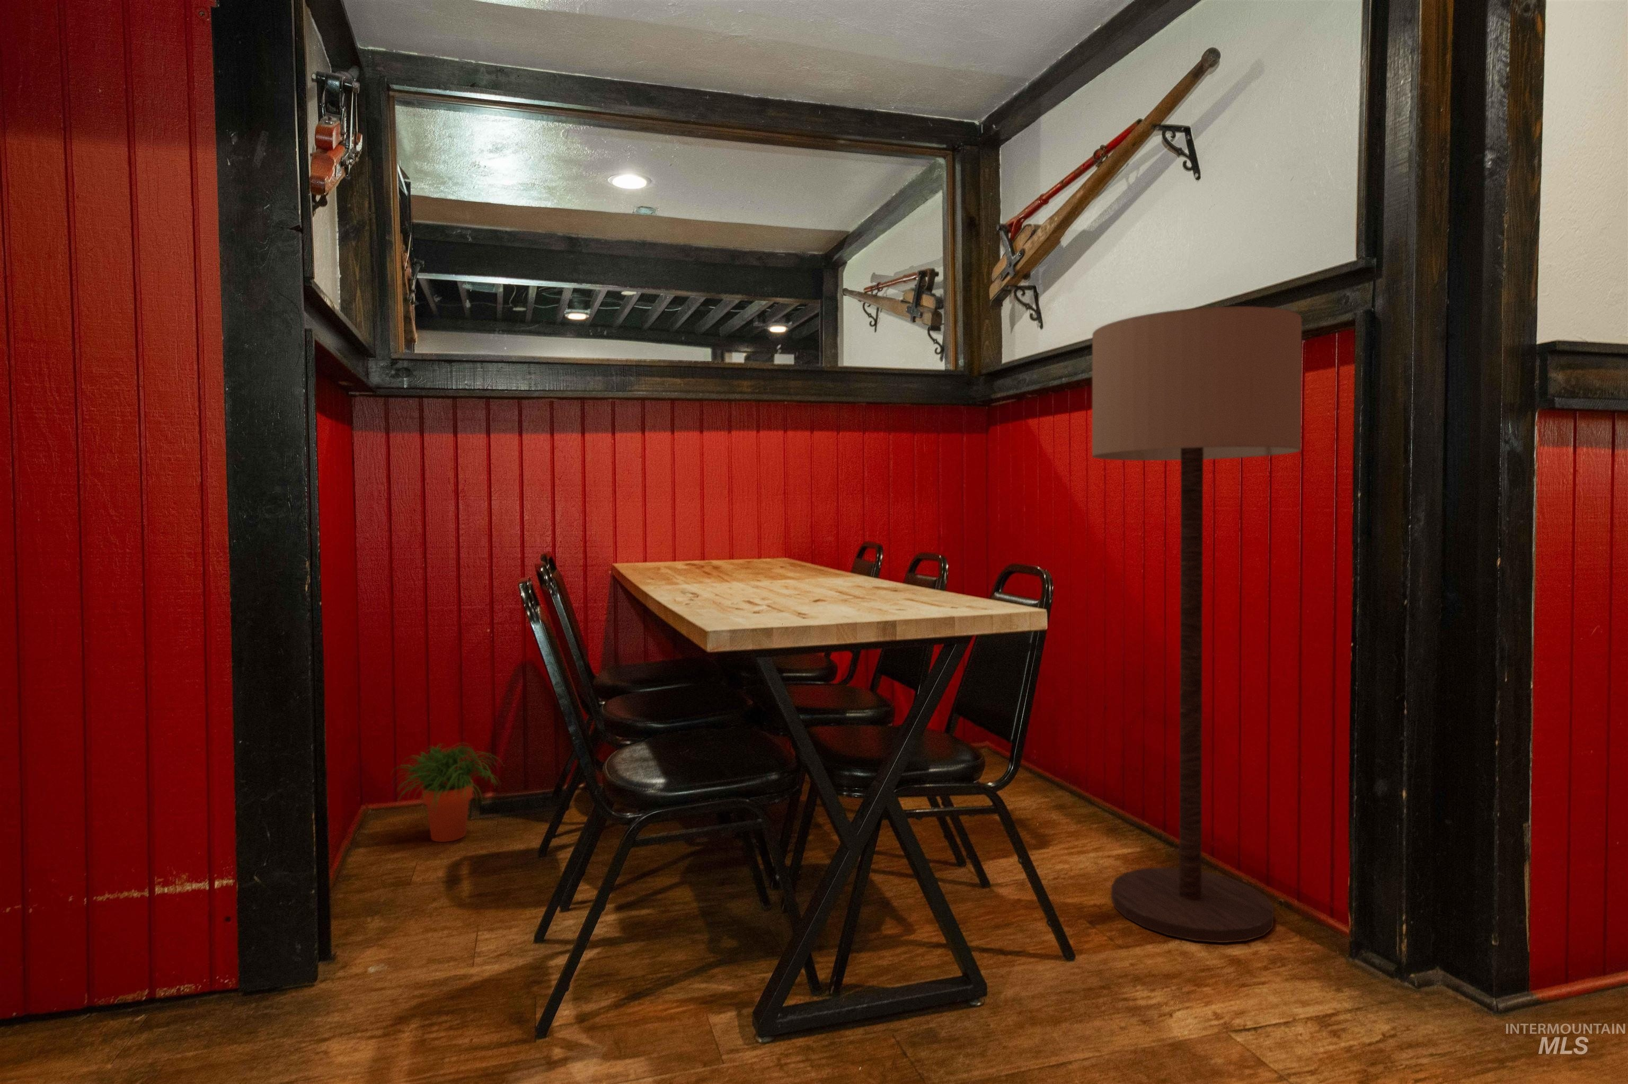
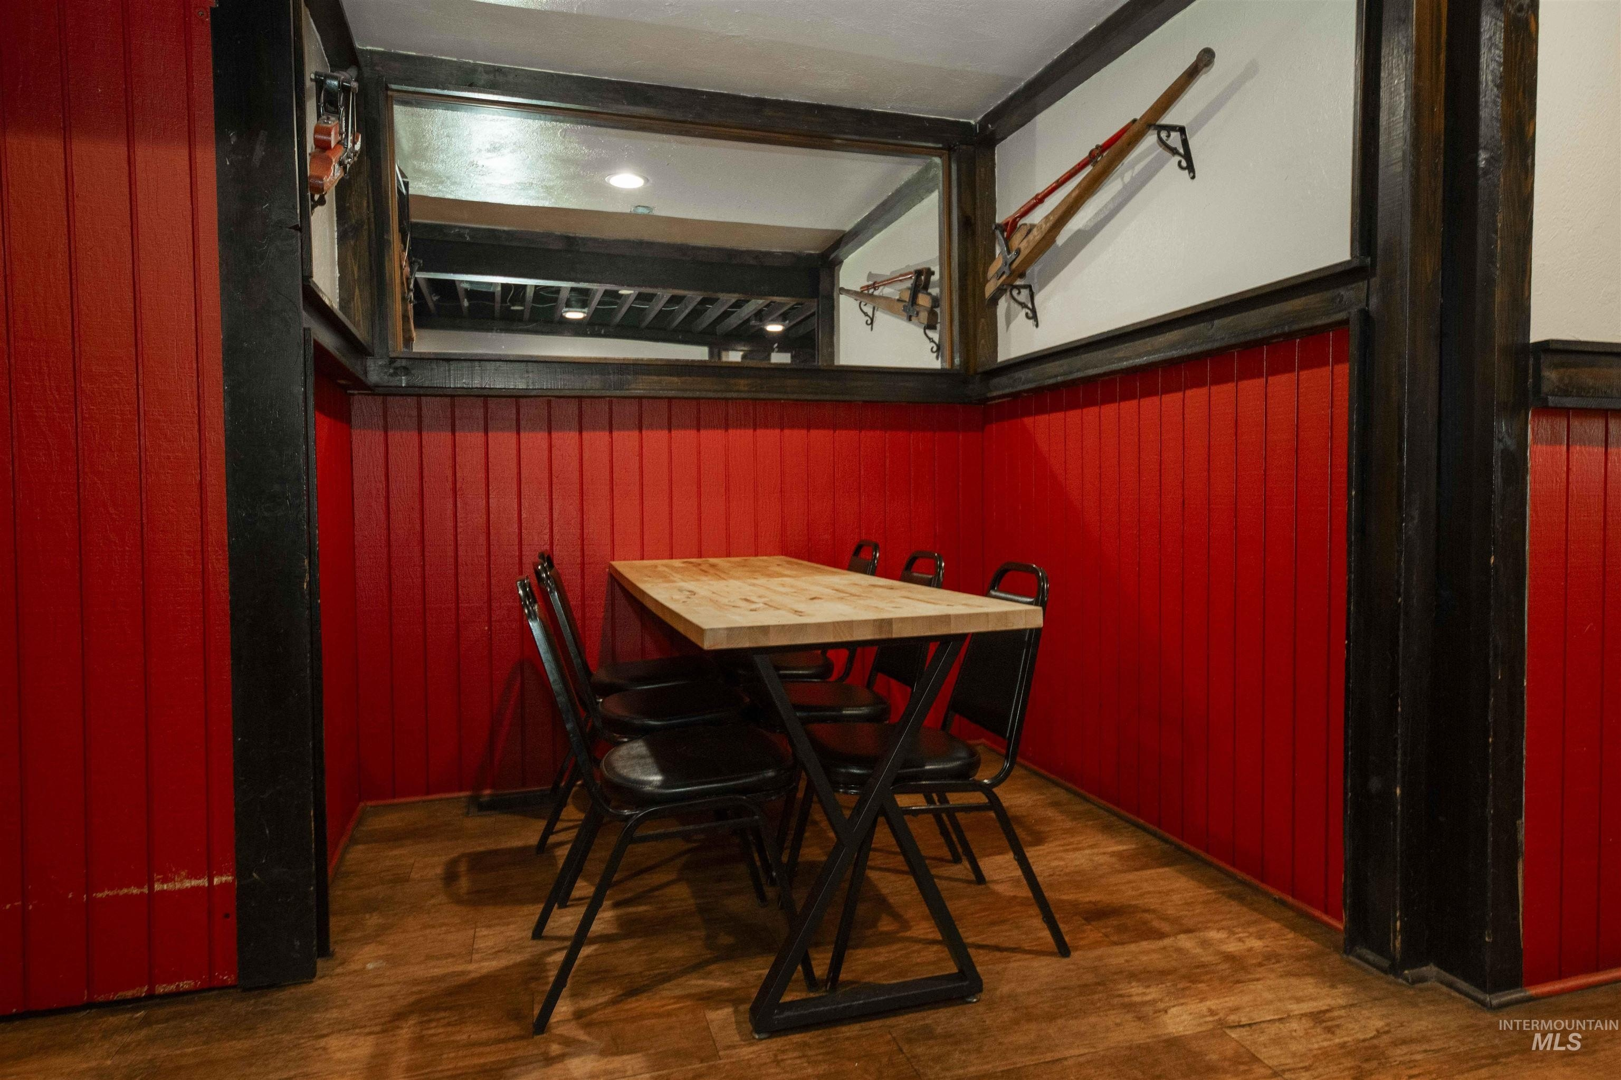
- floor lamp (1191, 621)
- potted plant (448, 791)
